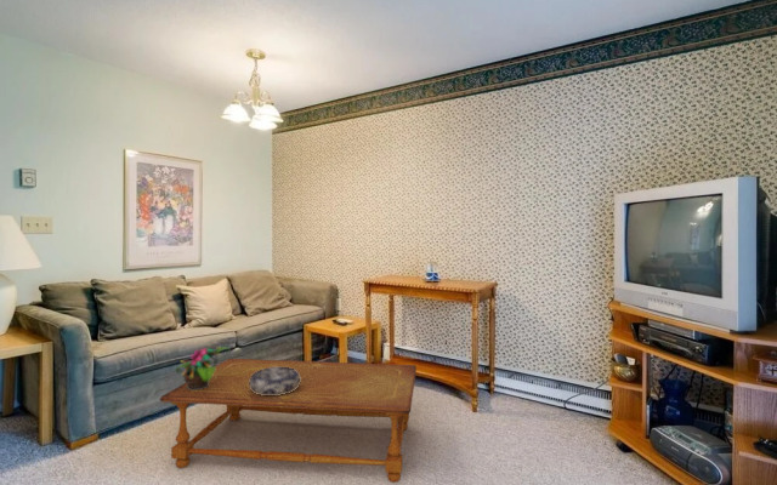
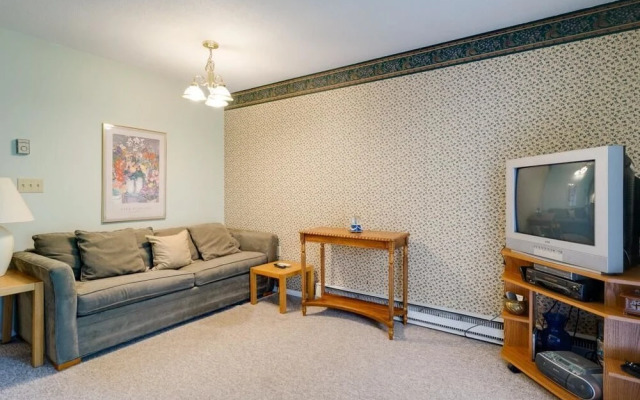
- decorative bowl (274, 381)
- potted flower (204, 365)
- coffee table (302, 412)
